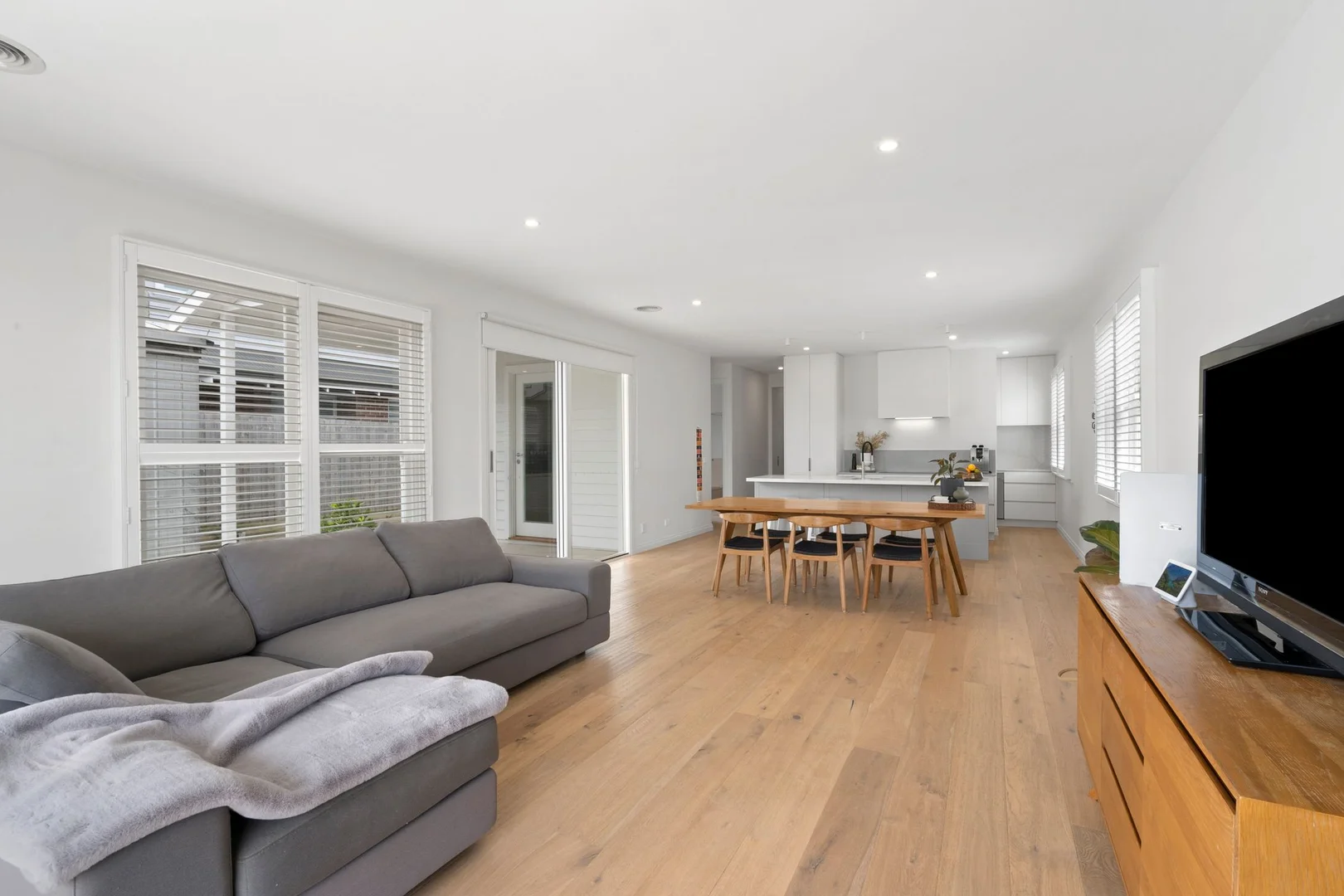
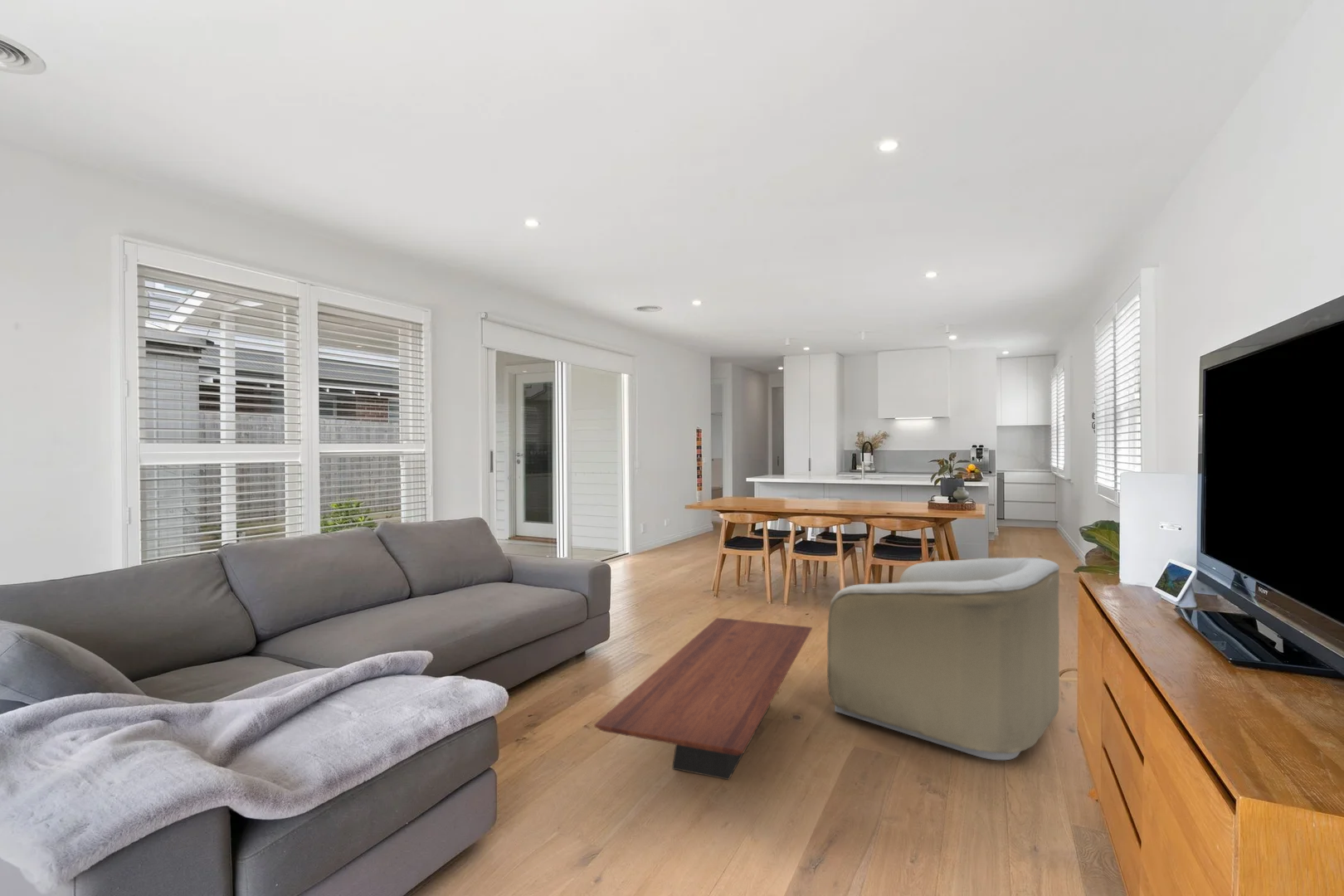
+ armchair (944, 634)
+ coffee table (726, 699)
